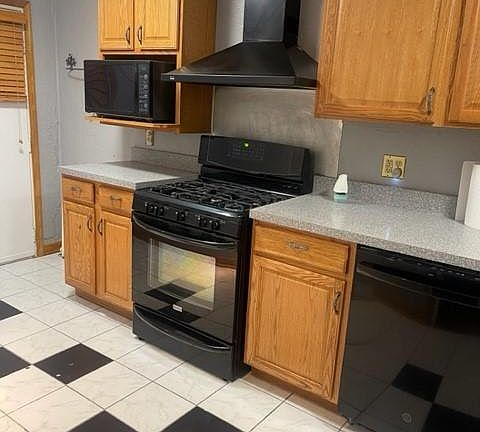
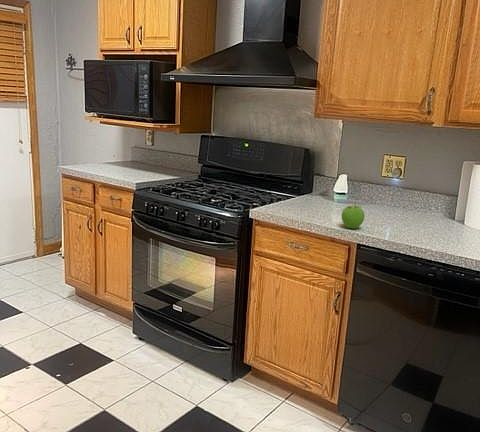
+ fruit (352, 215)
